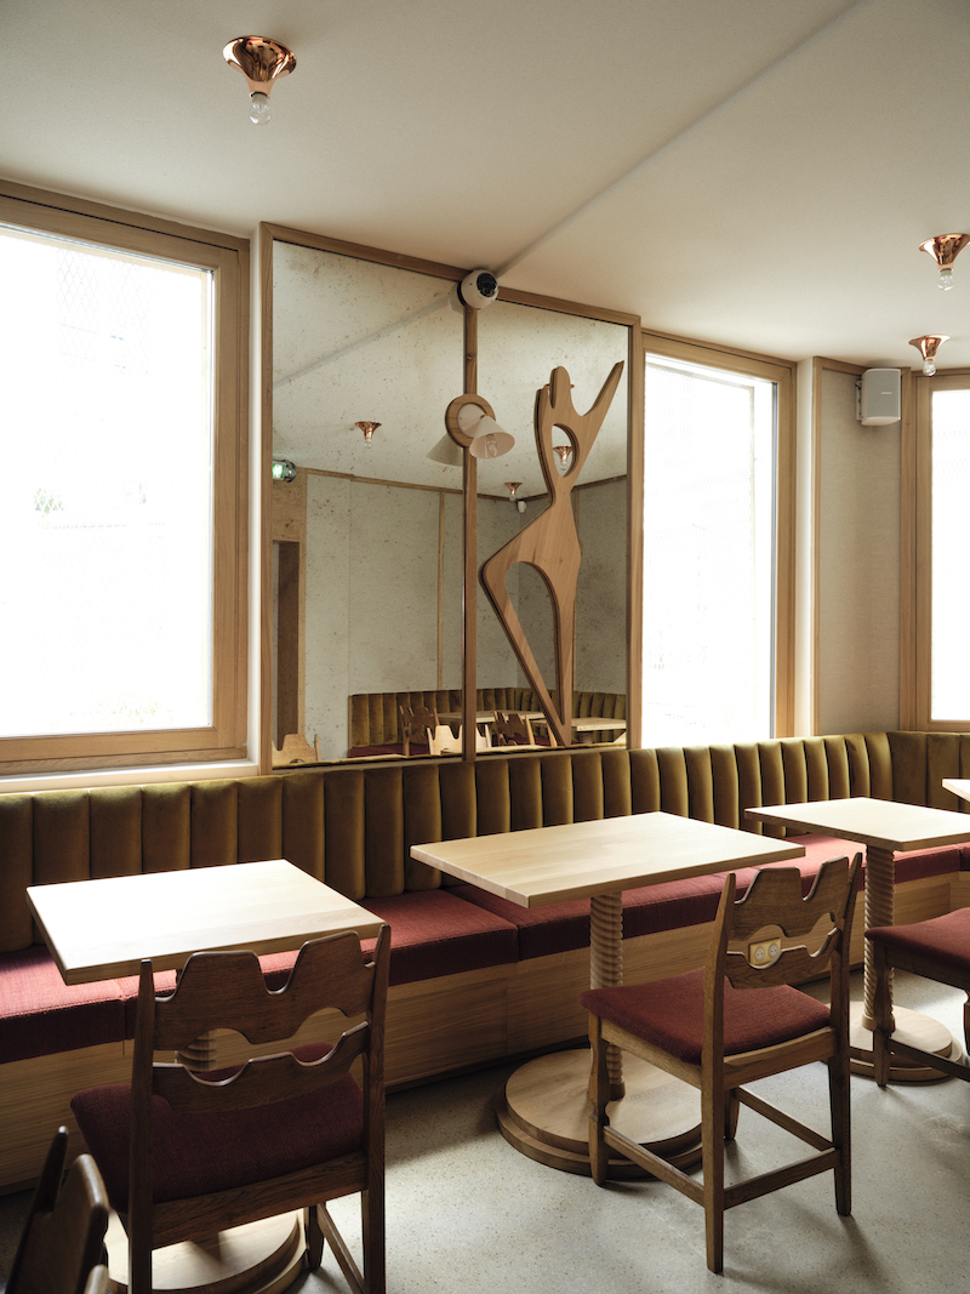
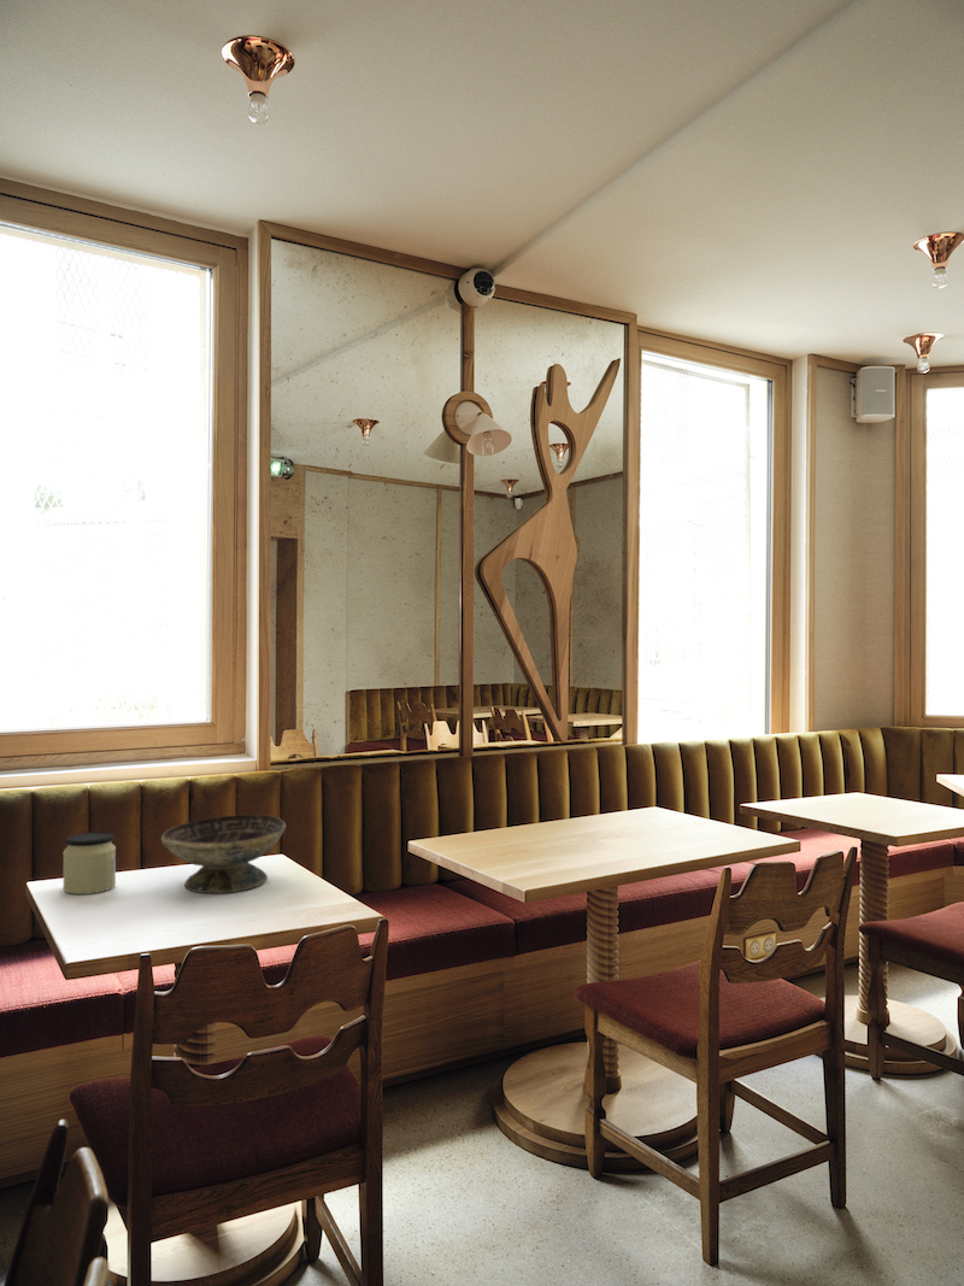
+ decorative bowl (224, 853)
+ jar (89, 862)
